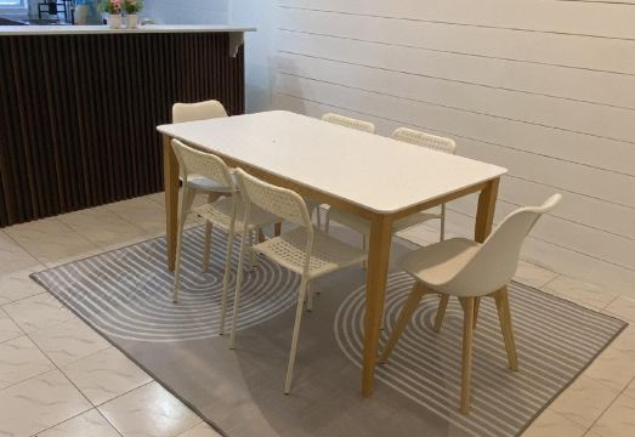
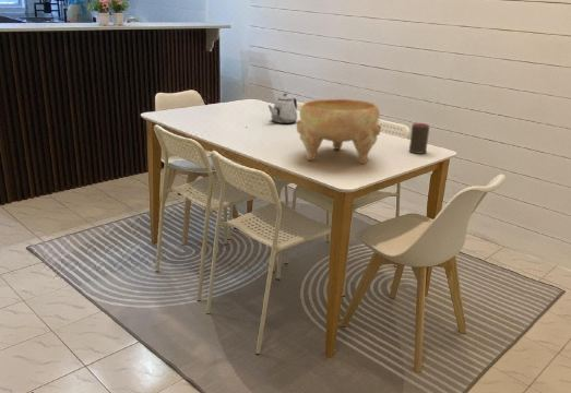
+ cup (419, 138)
+ teapot (282, 107)
+ decorative bowl (341, 130)
